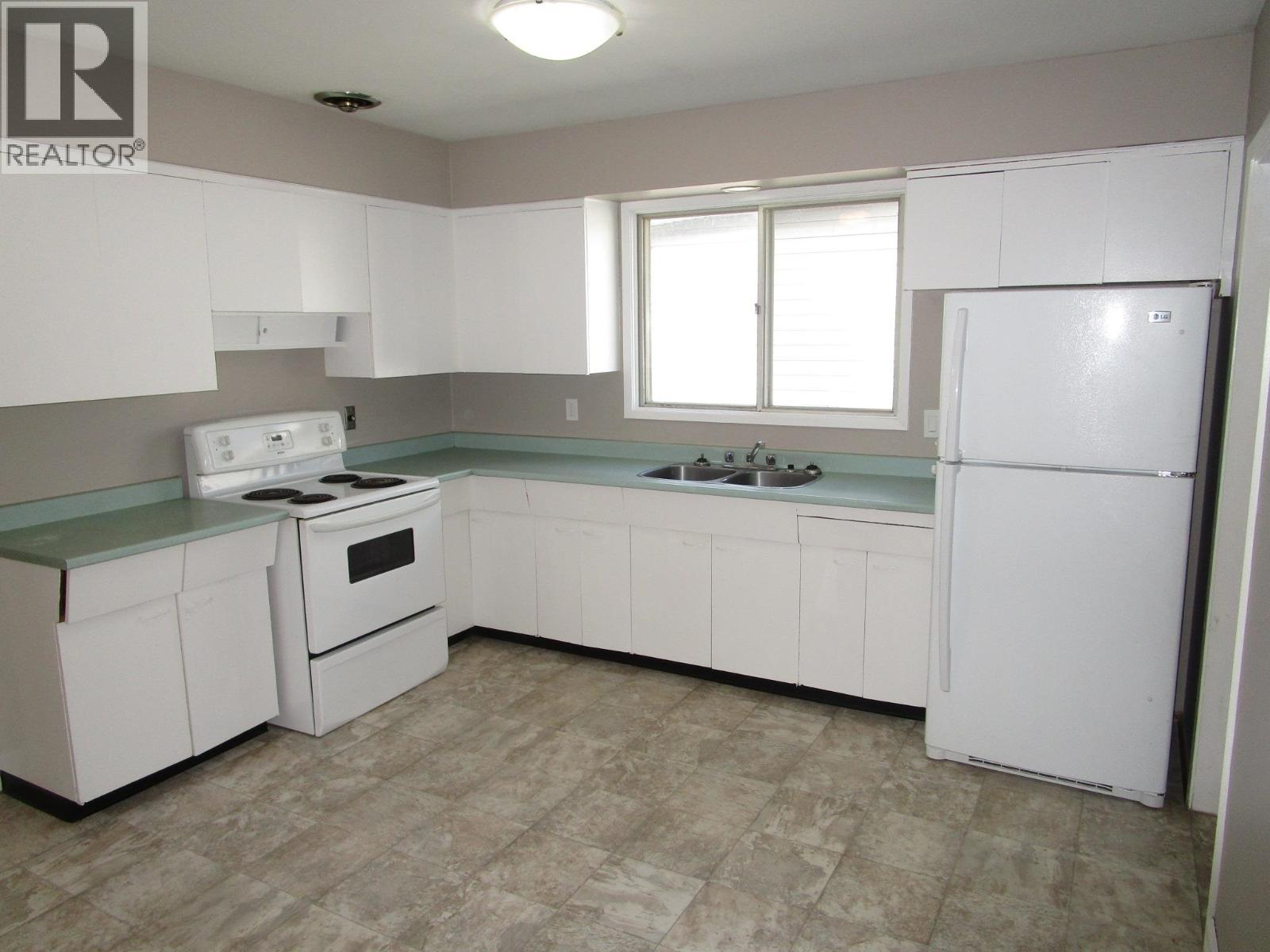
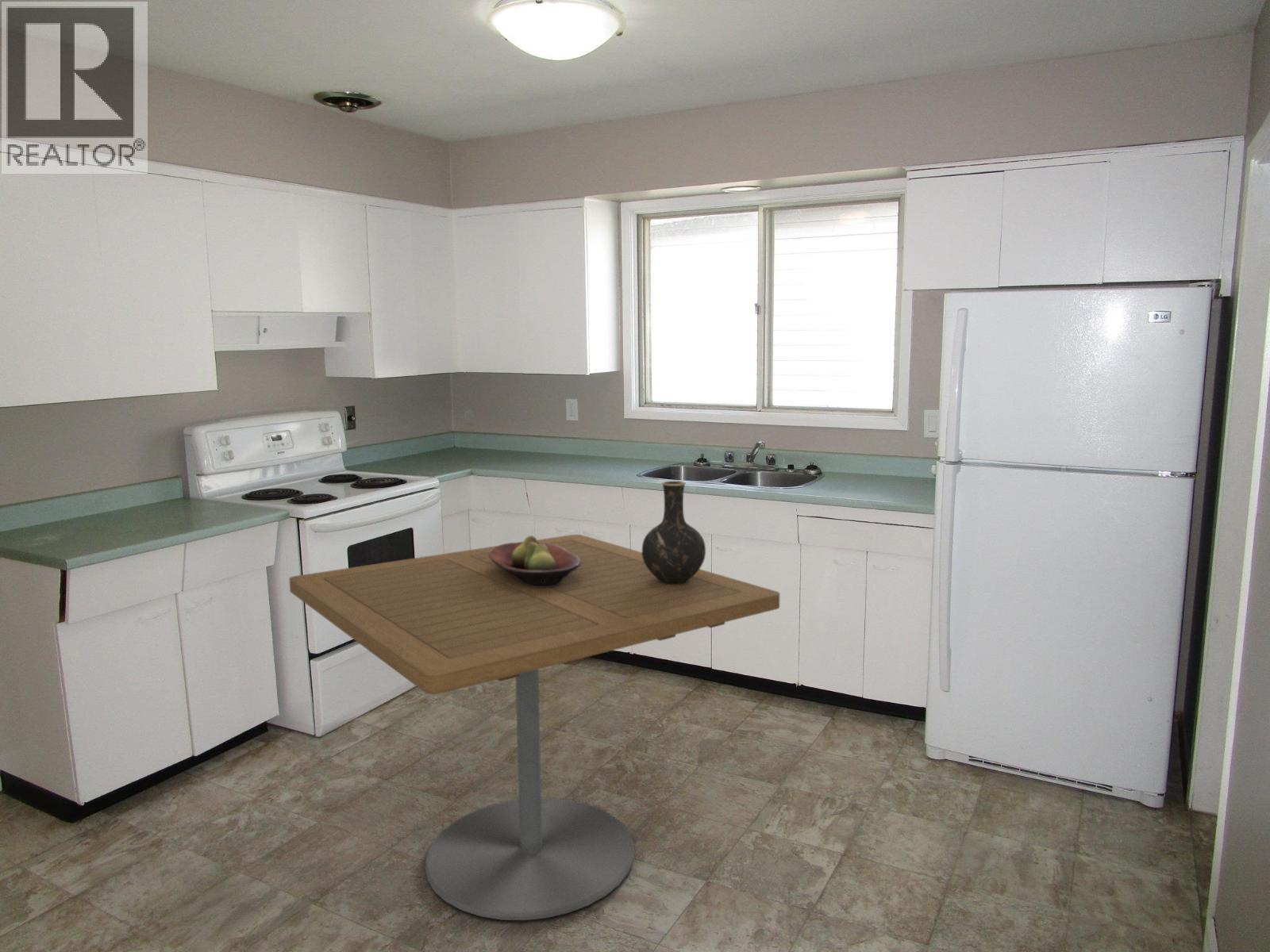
+ vase (673, 531)
+ fruit bowl (533, 557)
+ dining table (528, 723)
